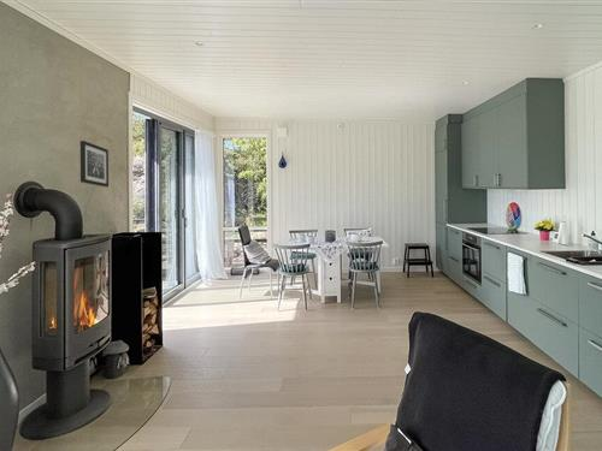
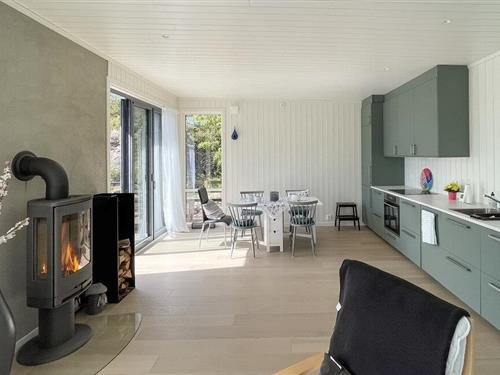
- wall art (95, 165)
